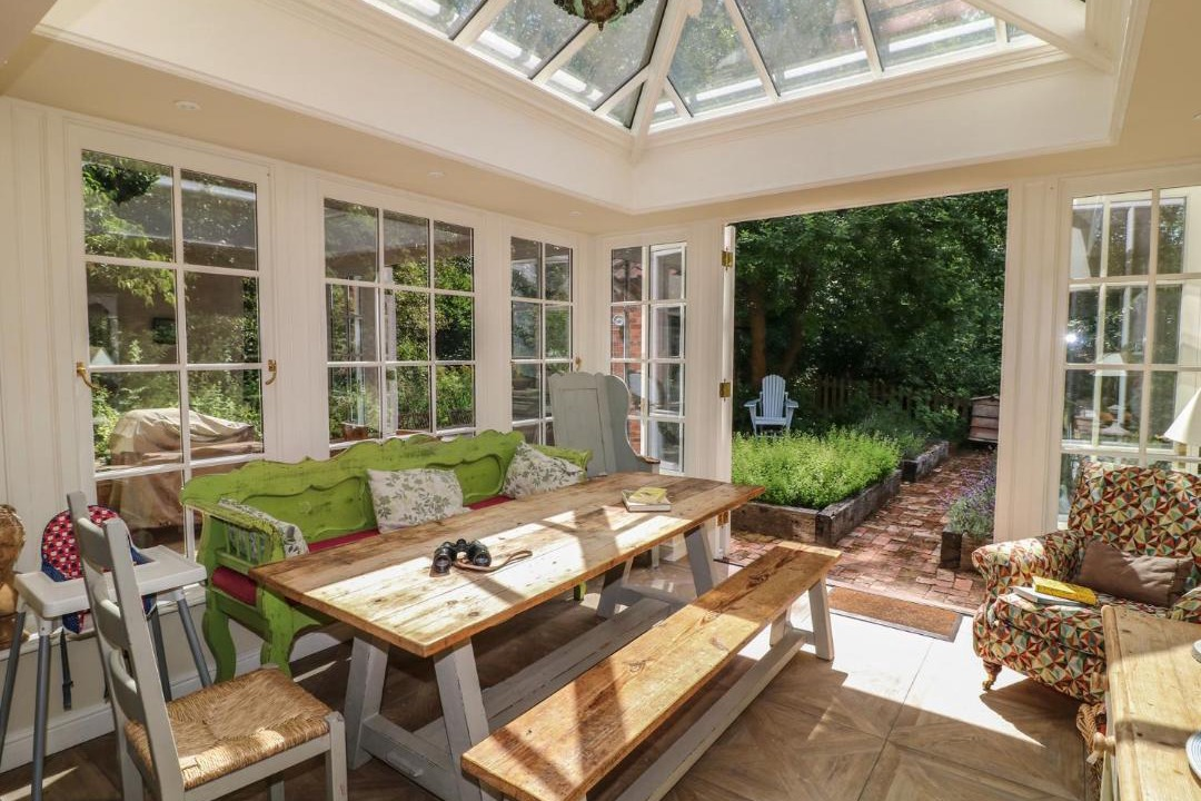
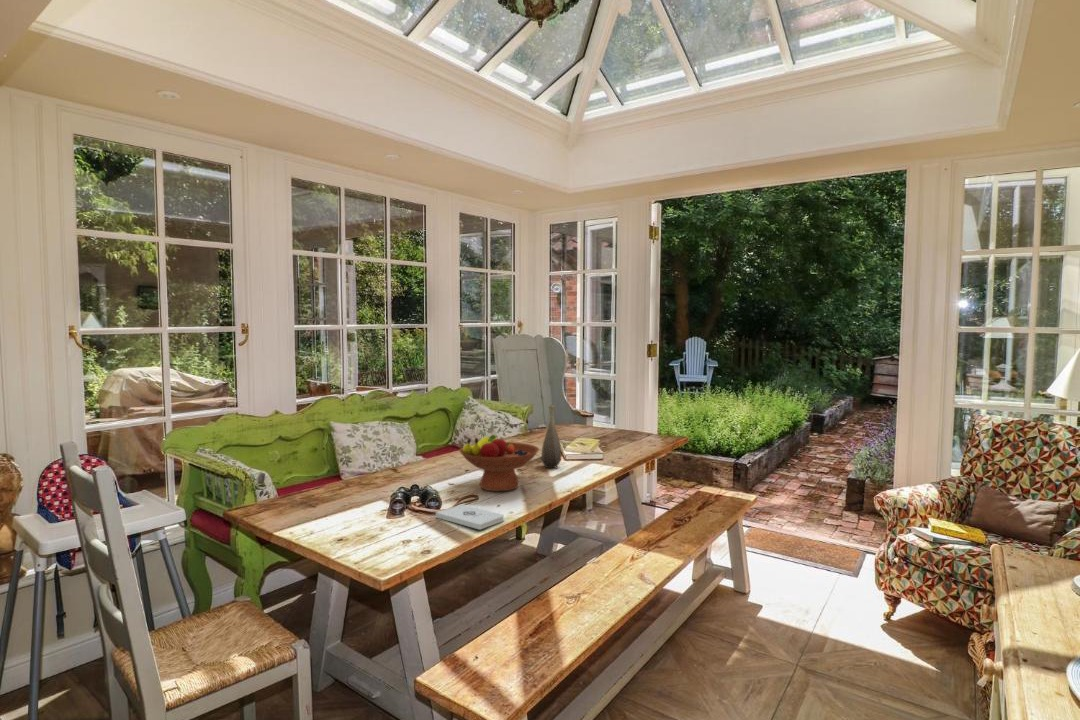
+ bottle (551, 436)
+ fruit bowl (499, 460)
+ notepad (470, 516)
